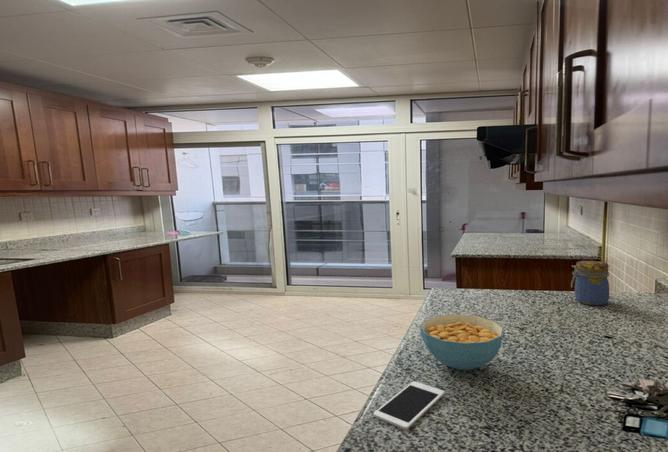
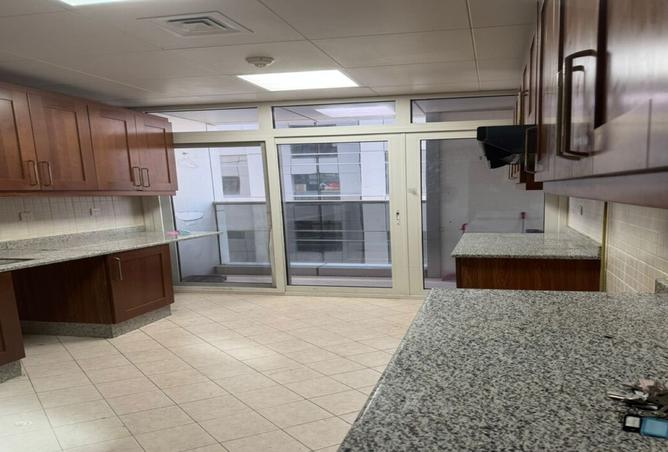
- cereal bowl (461, 346)
- cell phone (410, 403)
- jar (589, 281)
